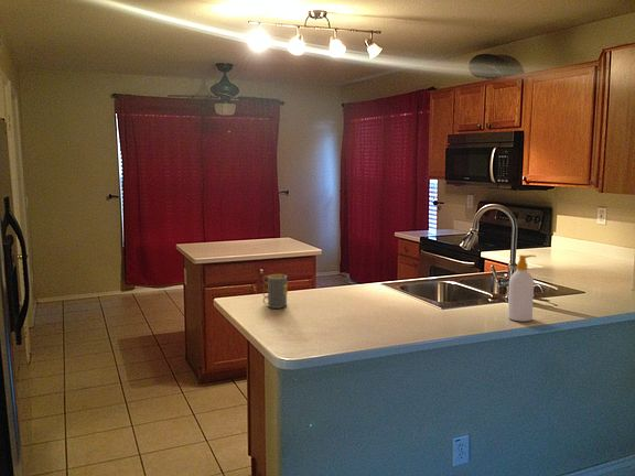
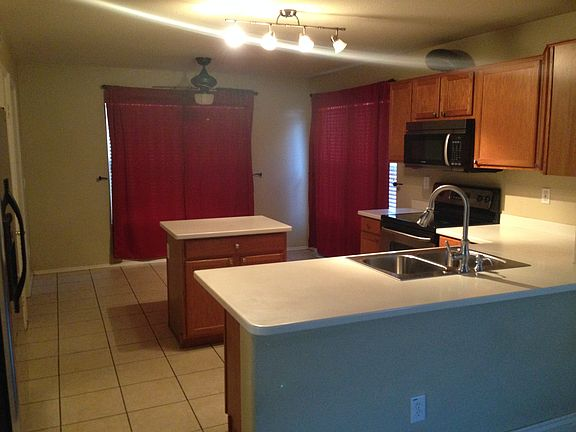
- soap bottle (521, 286)
- mug (275, 290)
